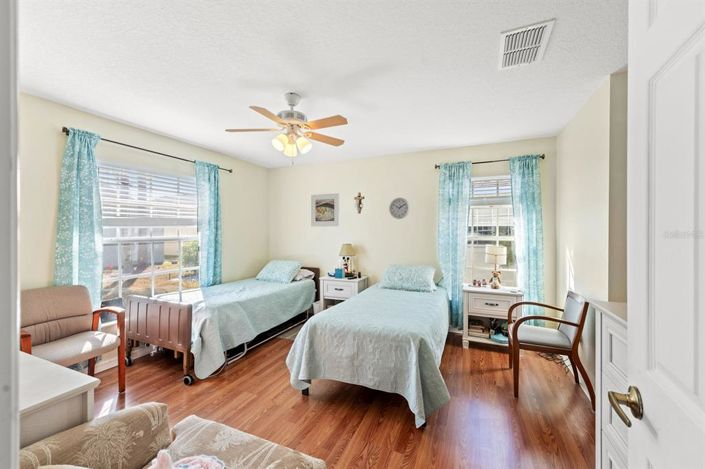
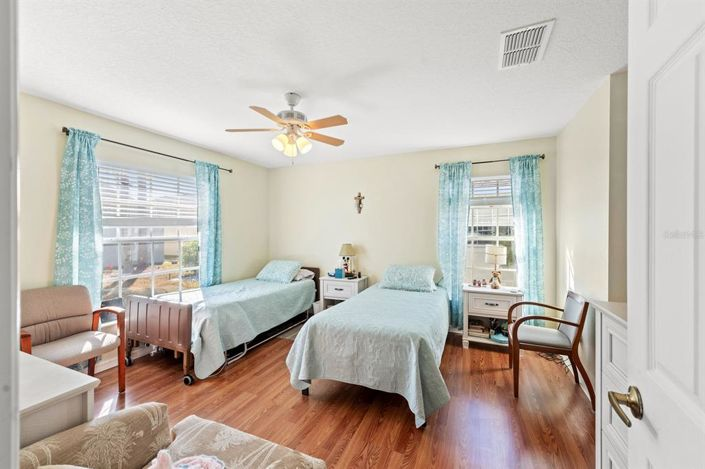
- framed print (324, 210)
- wall clock (399, 208)
